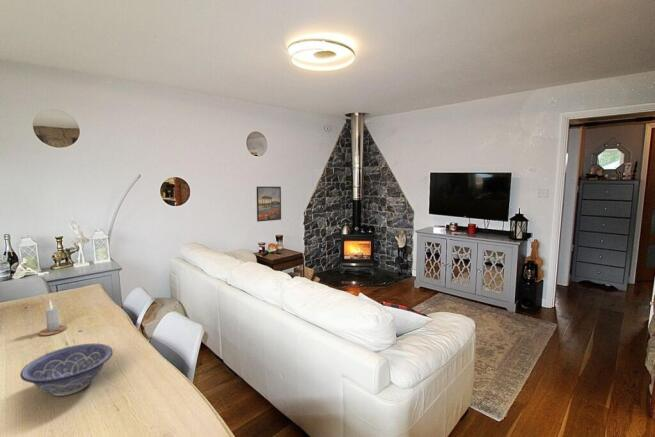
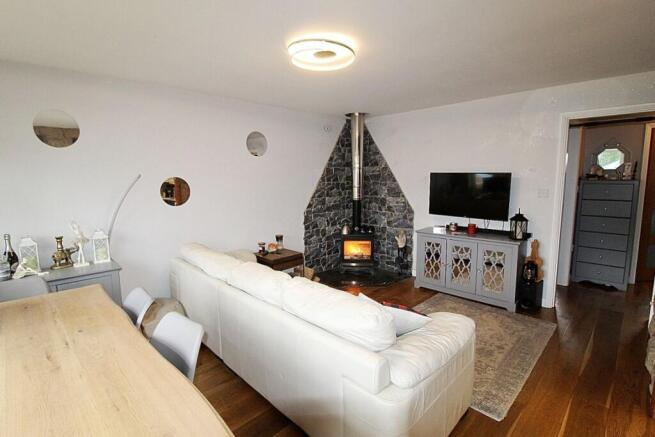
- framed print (269, 203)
- decorative bowl (70, 373)
- candle (52, 315)
